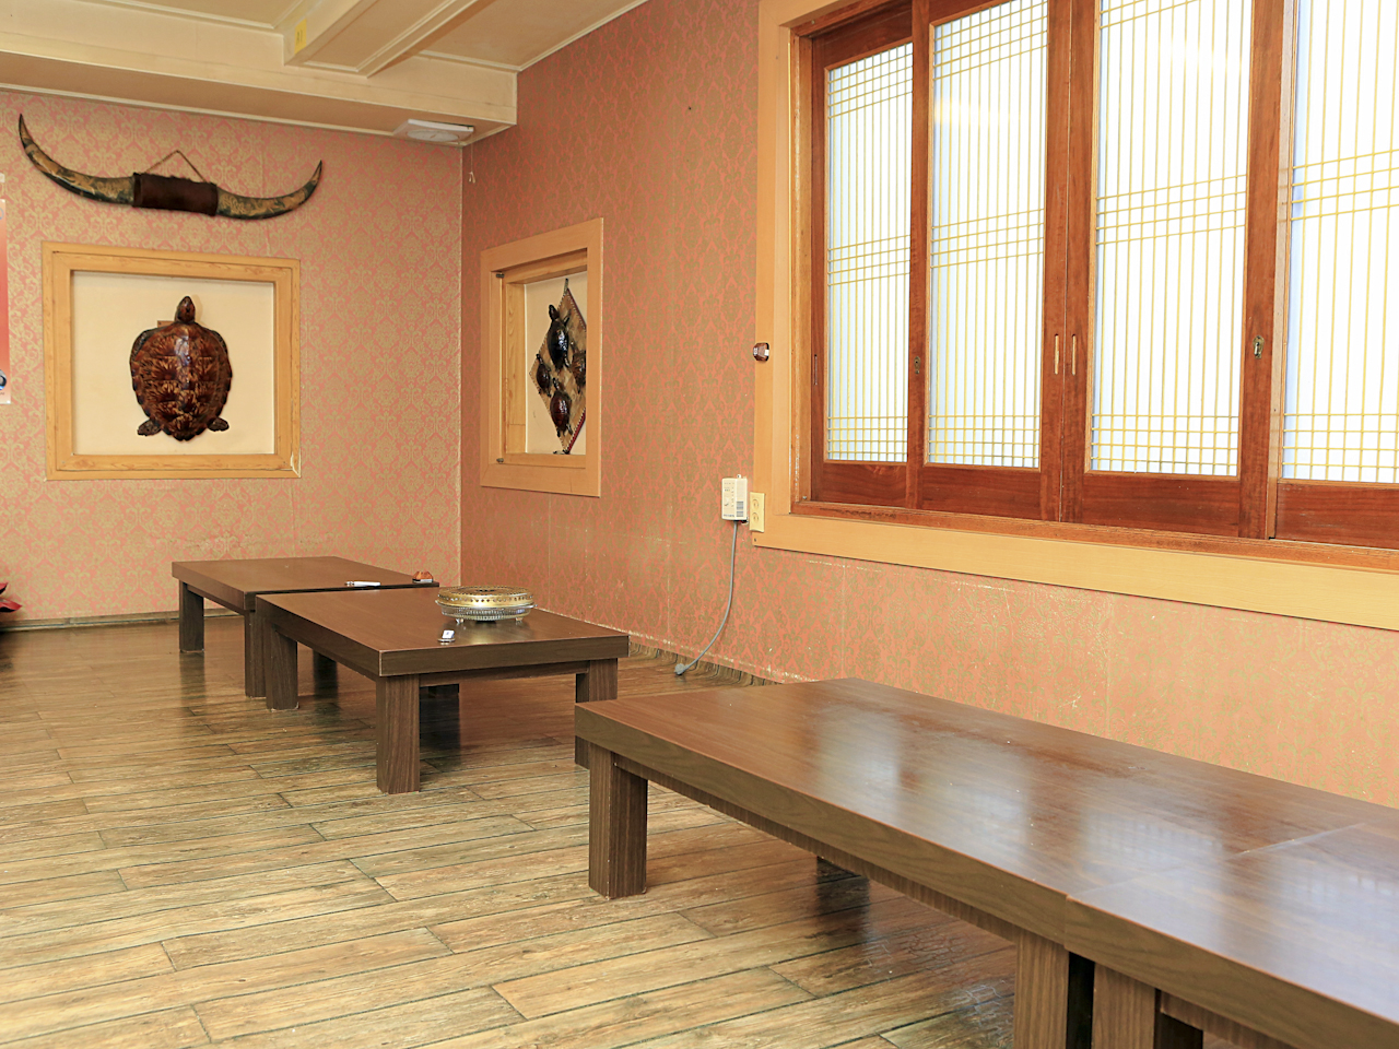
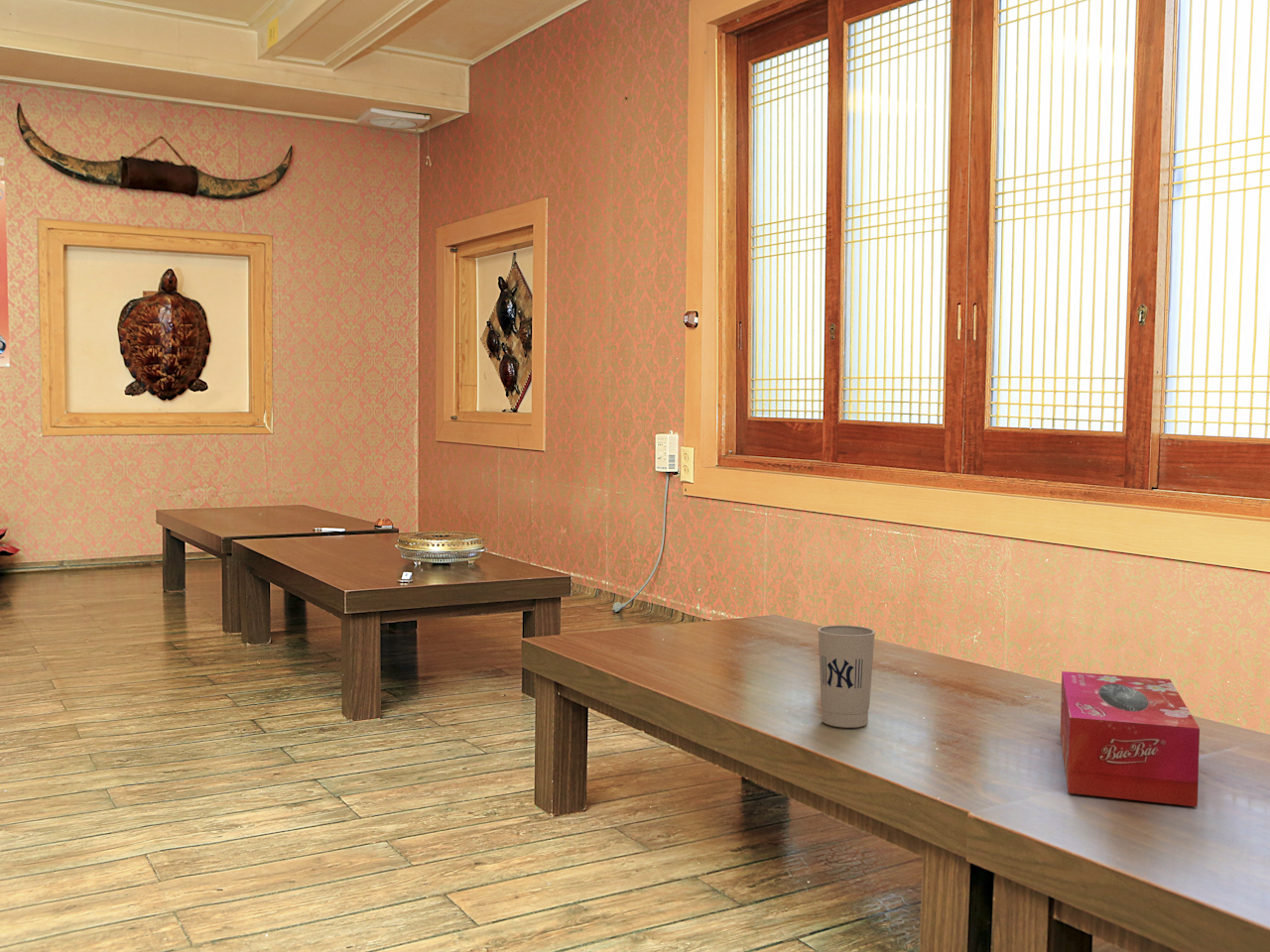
+ cup (845, 675)
+ tissue box (1122, 732)
